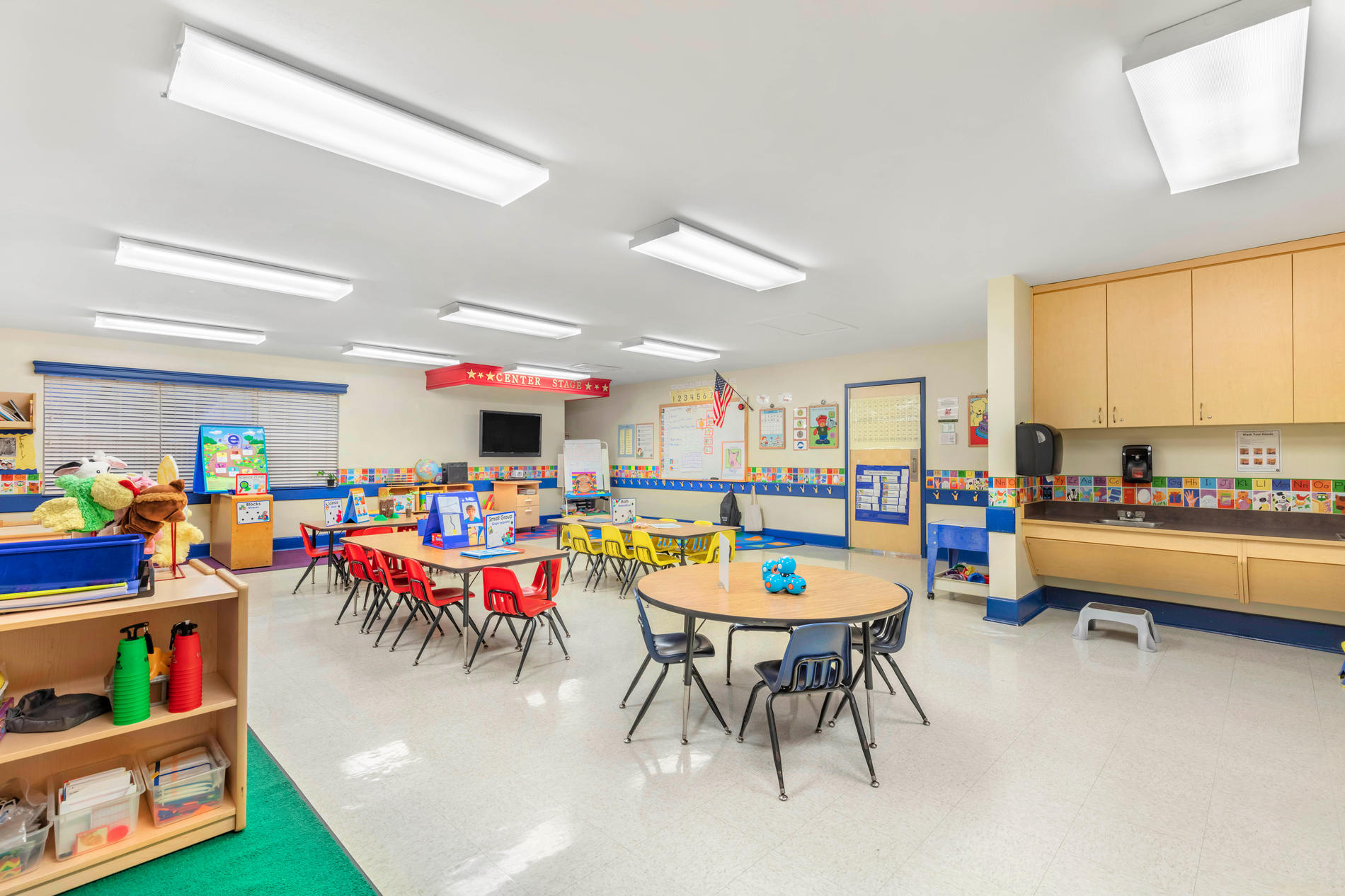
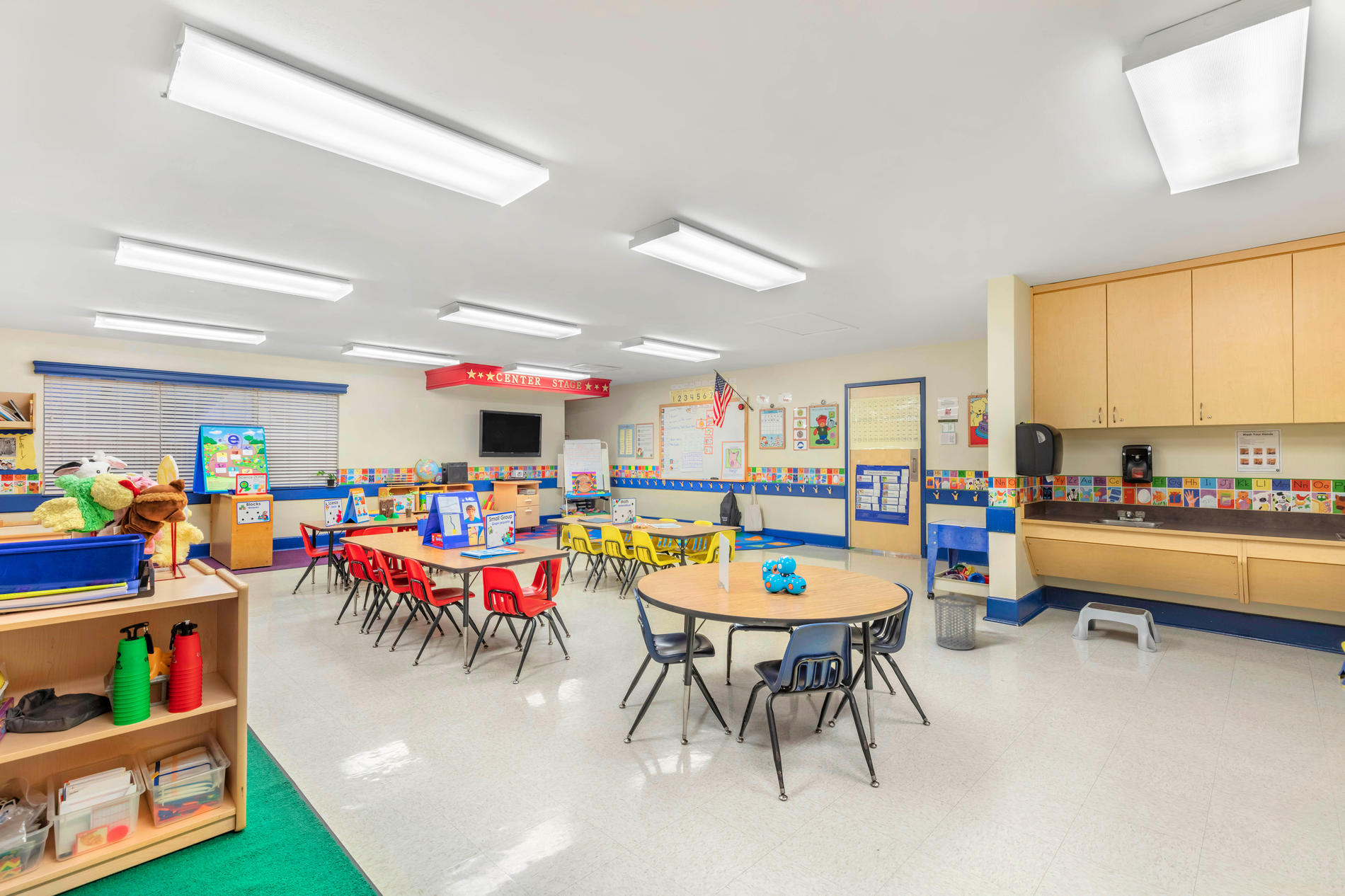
+ waste bin (955, 622)
